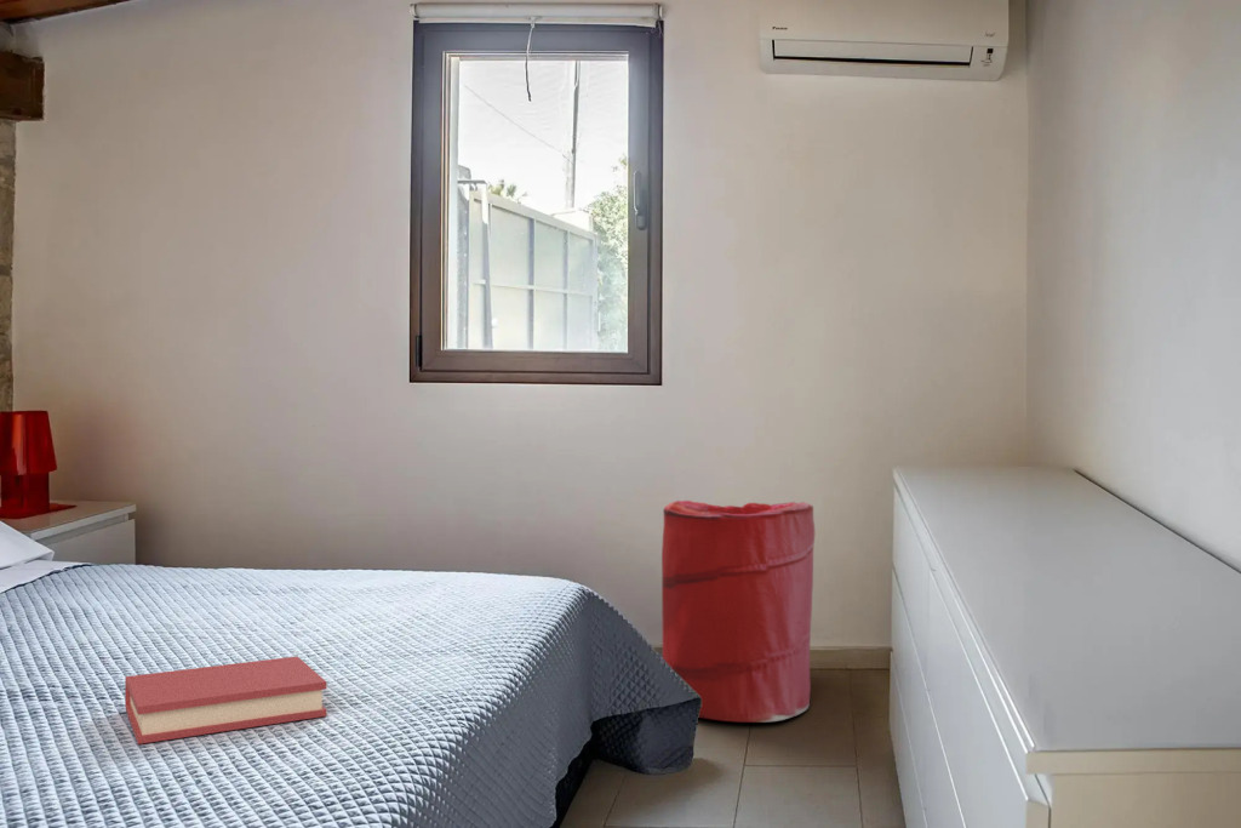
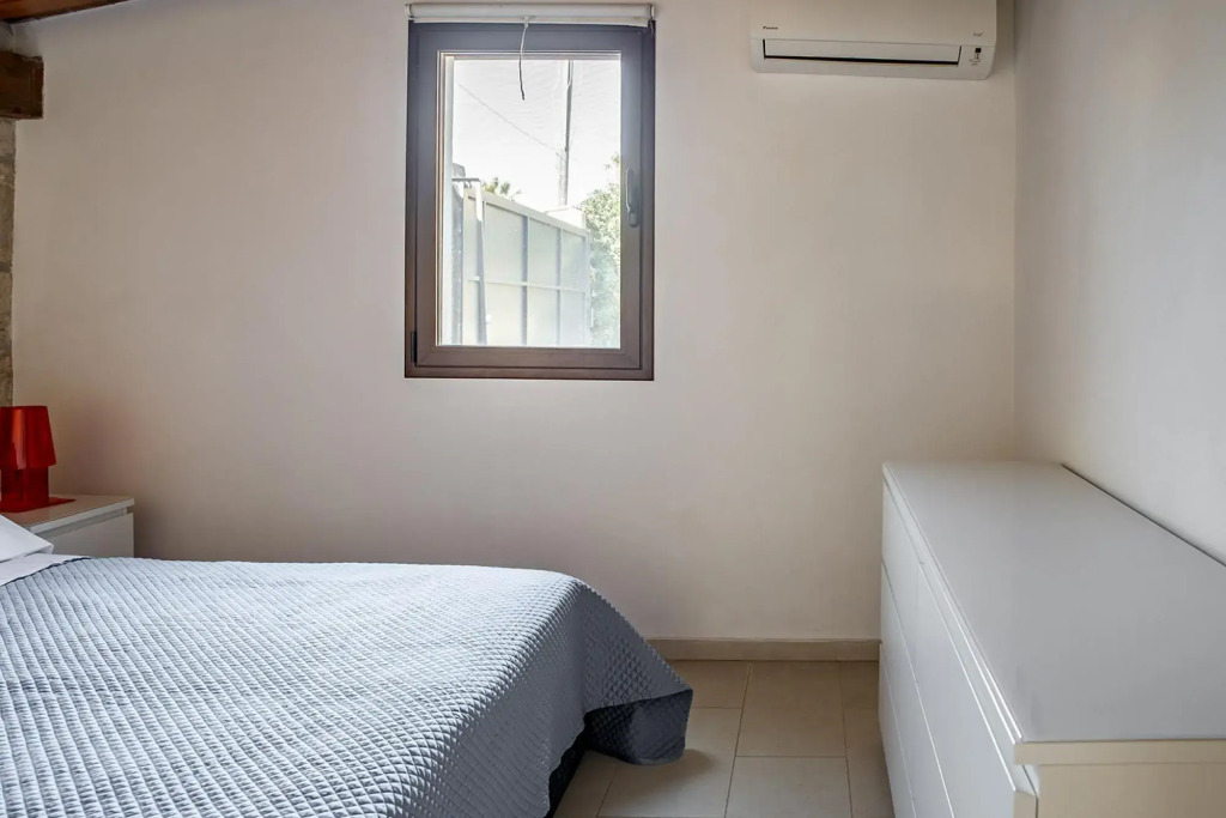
- laundry hamper (737, 599)
- hardback book (224, 695)
